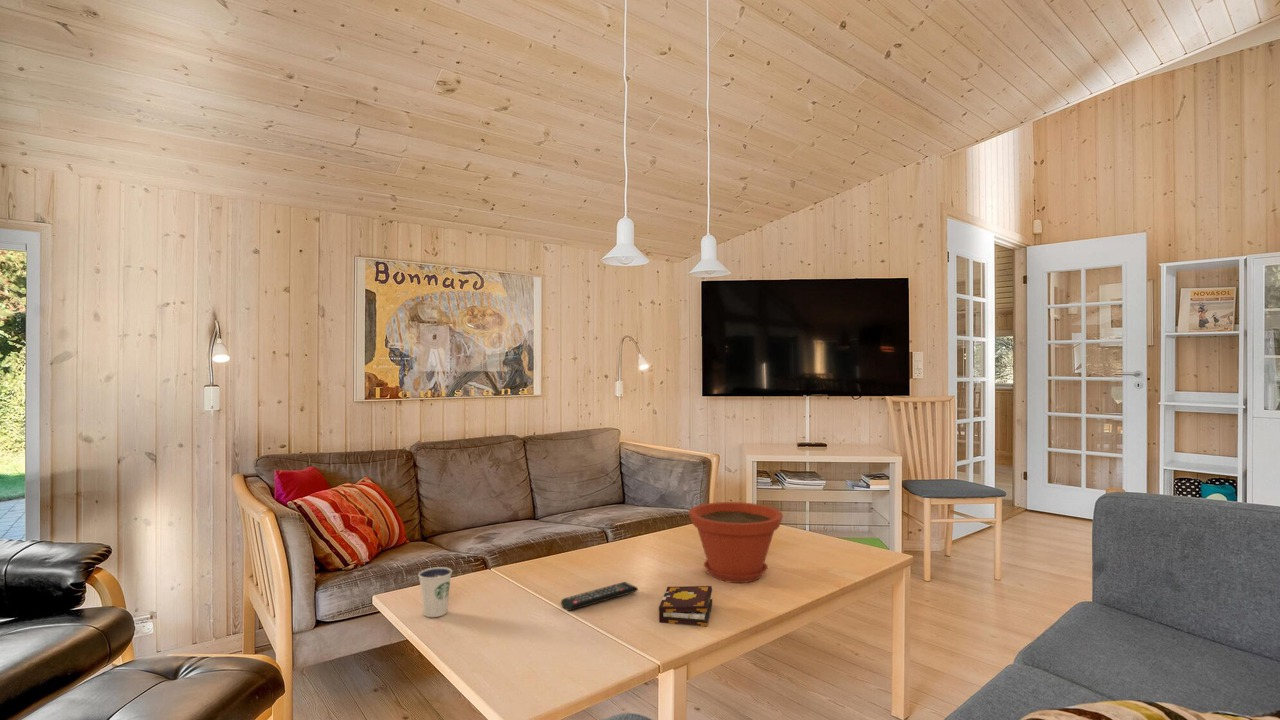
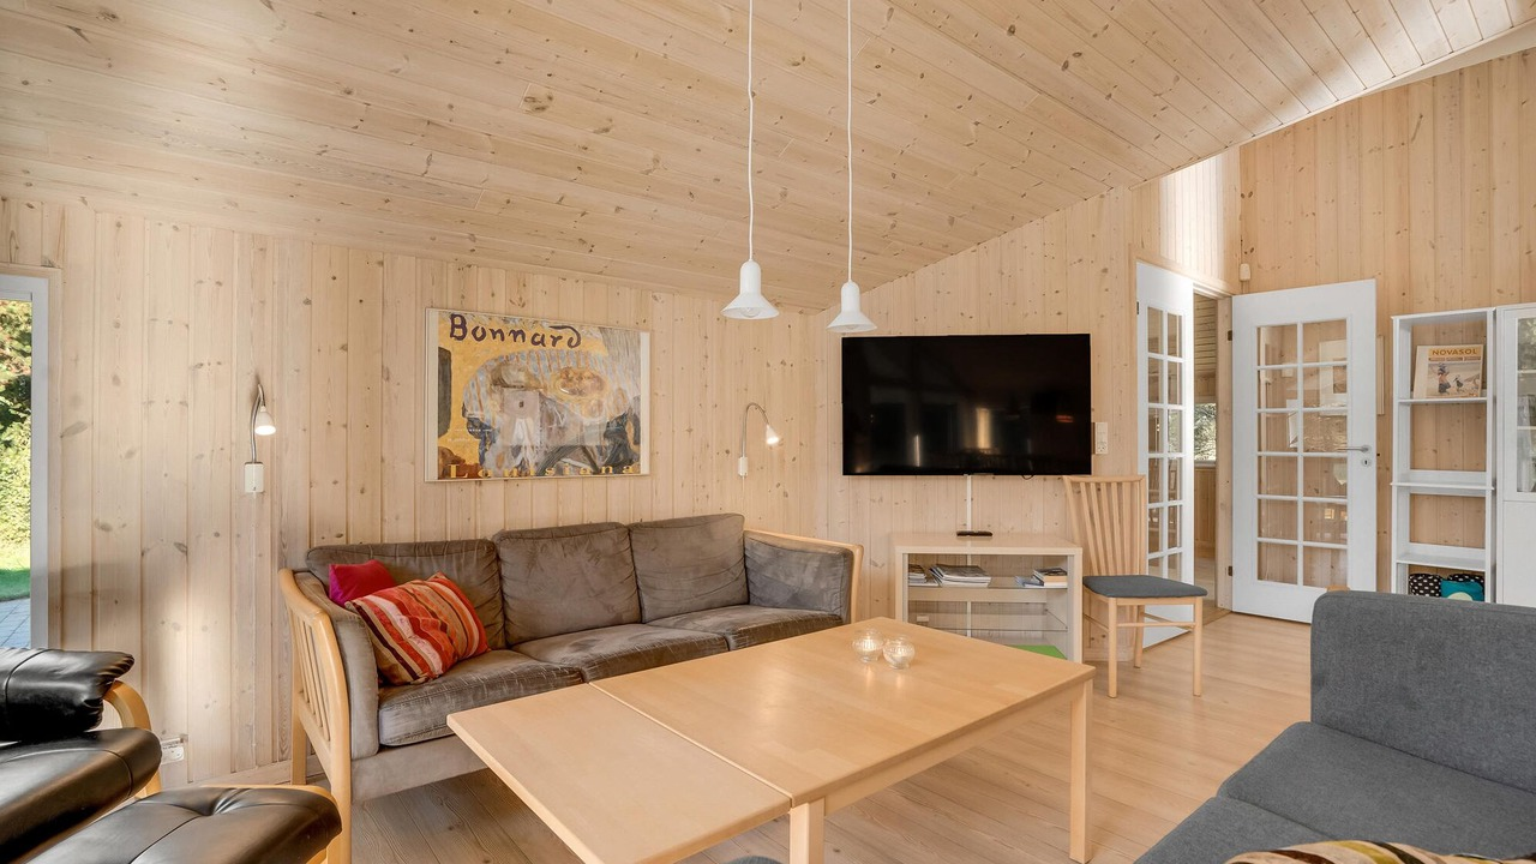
- dixie cup (435, 592)
- plant pot (735, 543)
- remote control (600, 595)
- book (686, 603)
